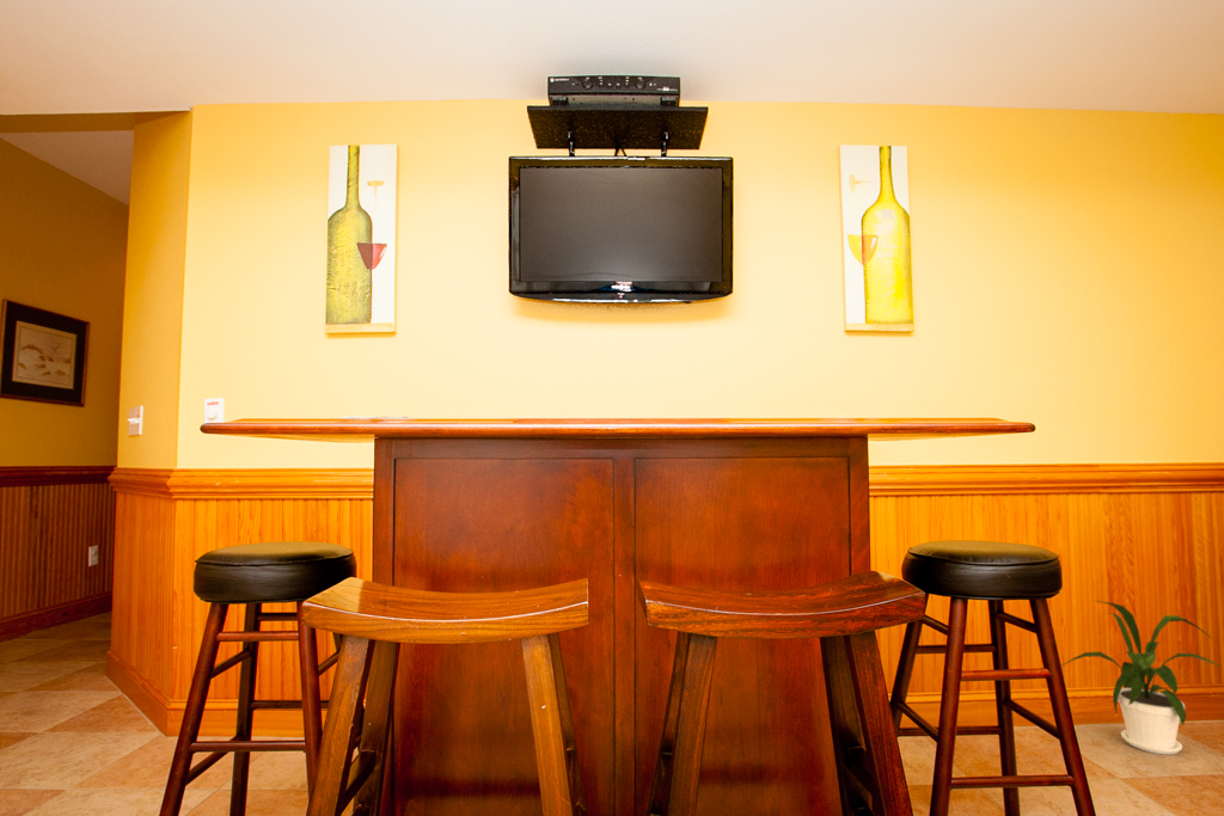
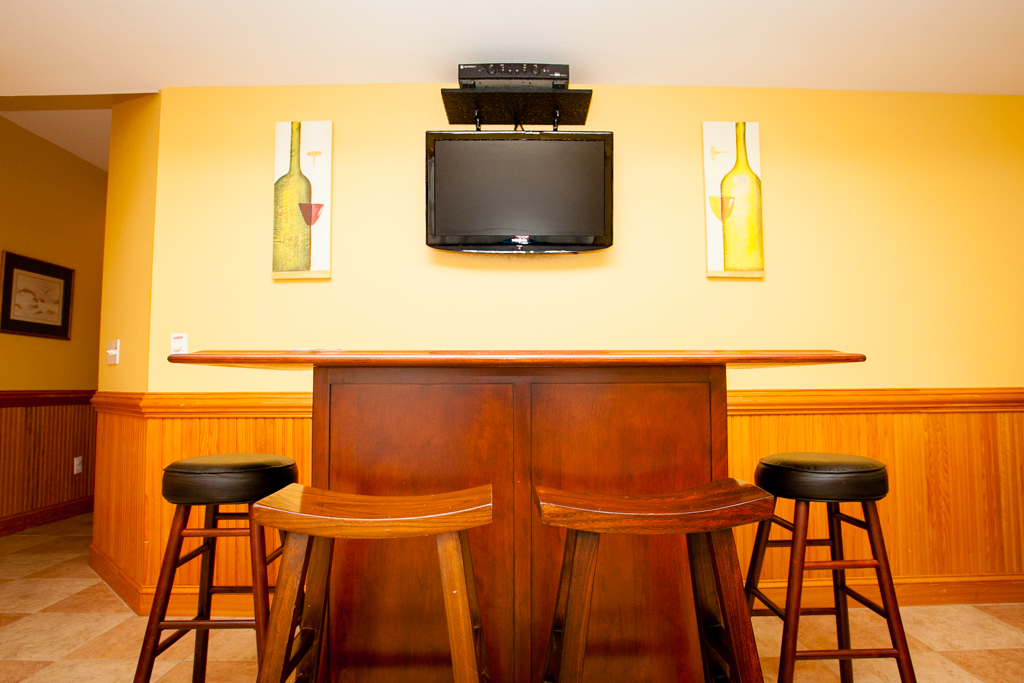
- house plant (1145, 673)
